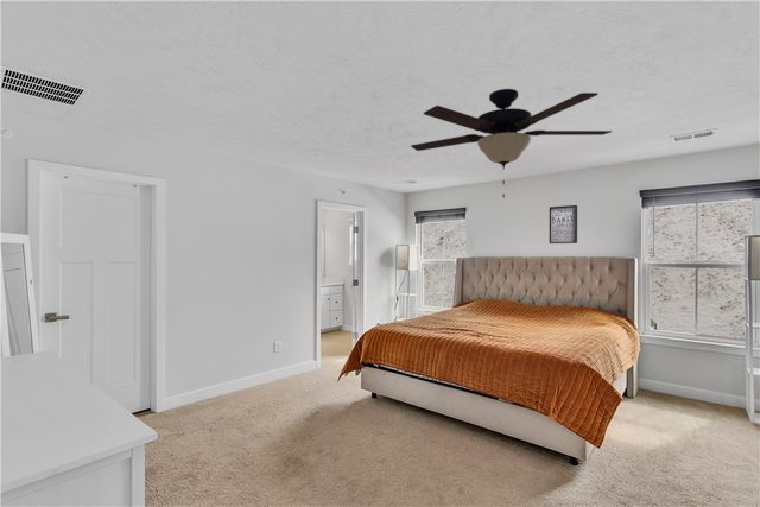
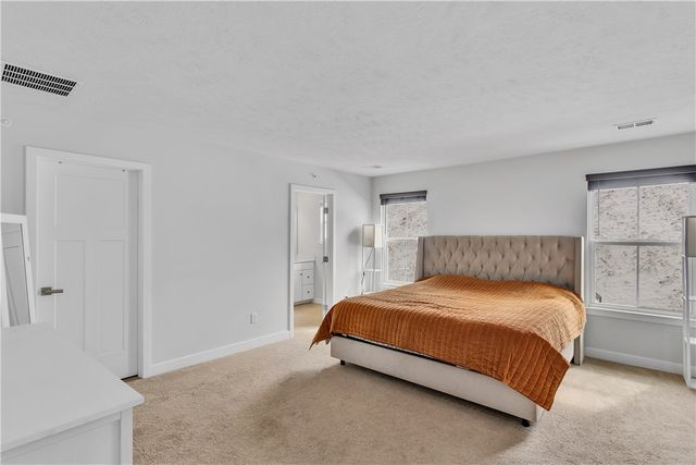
- wall art (563, 224)
- ceiling fan (504, 147)
